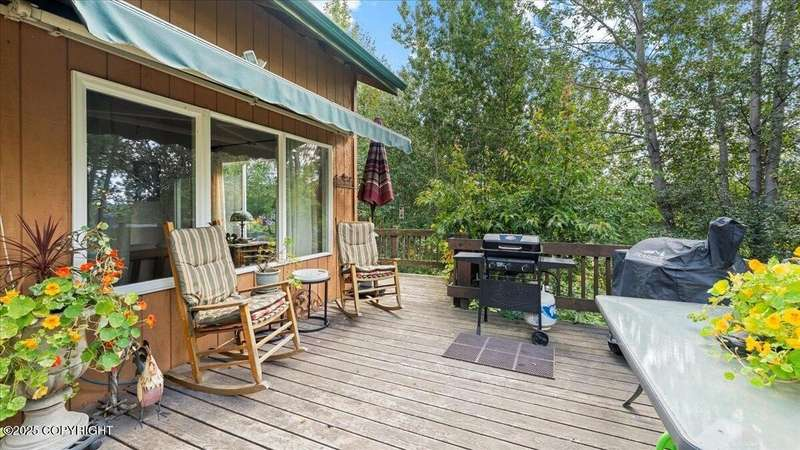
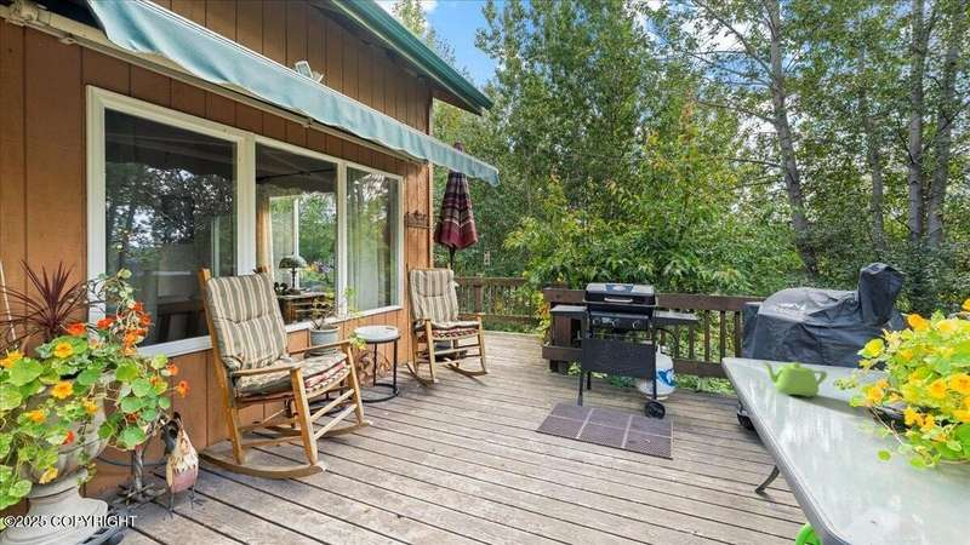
+ teapot (793, 377)
